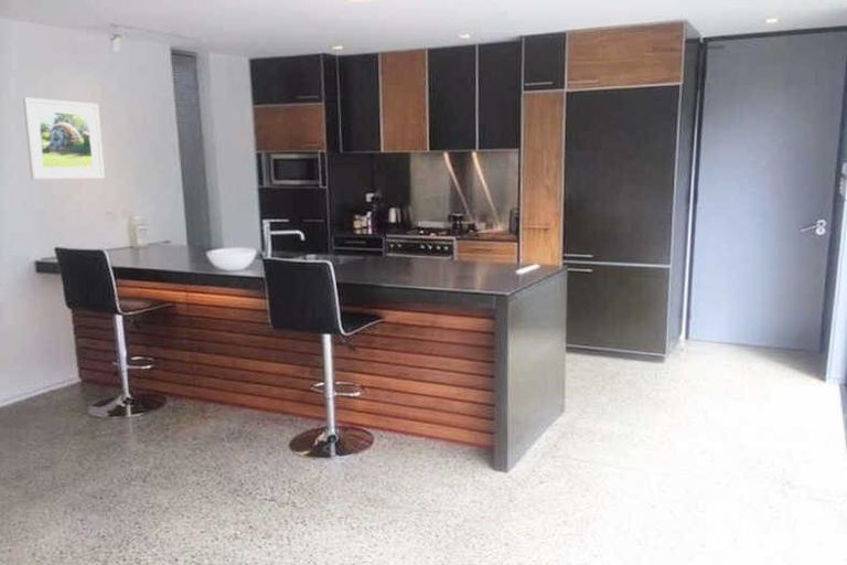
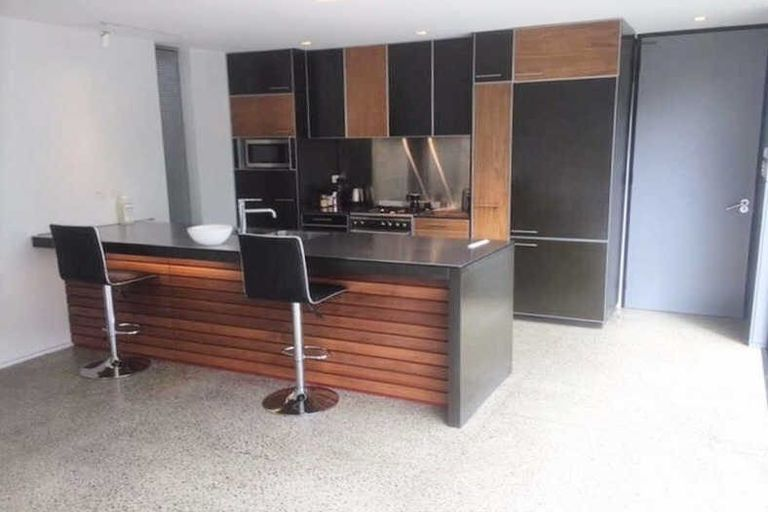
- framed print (65, 140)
